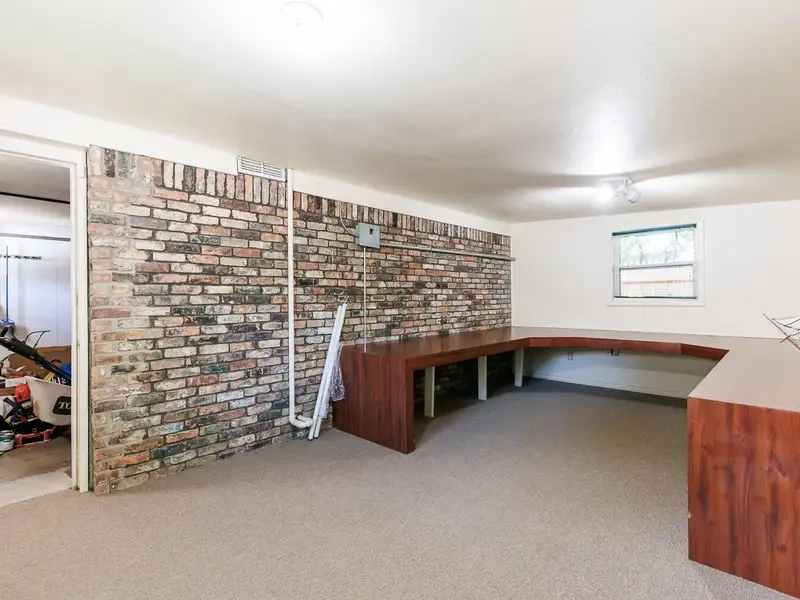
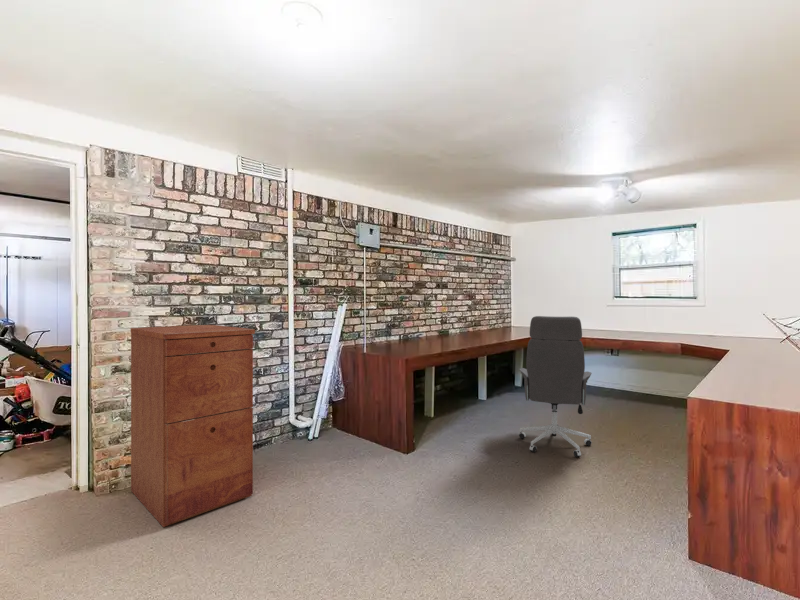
+ office chair (554, 380)
+ filing cabinet (191, 411)
